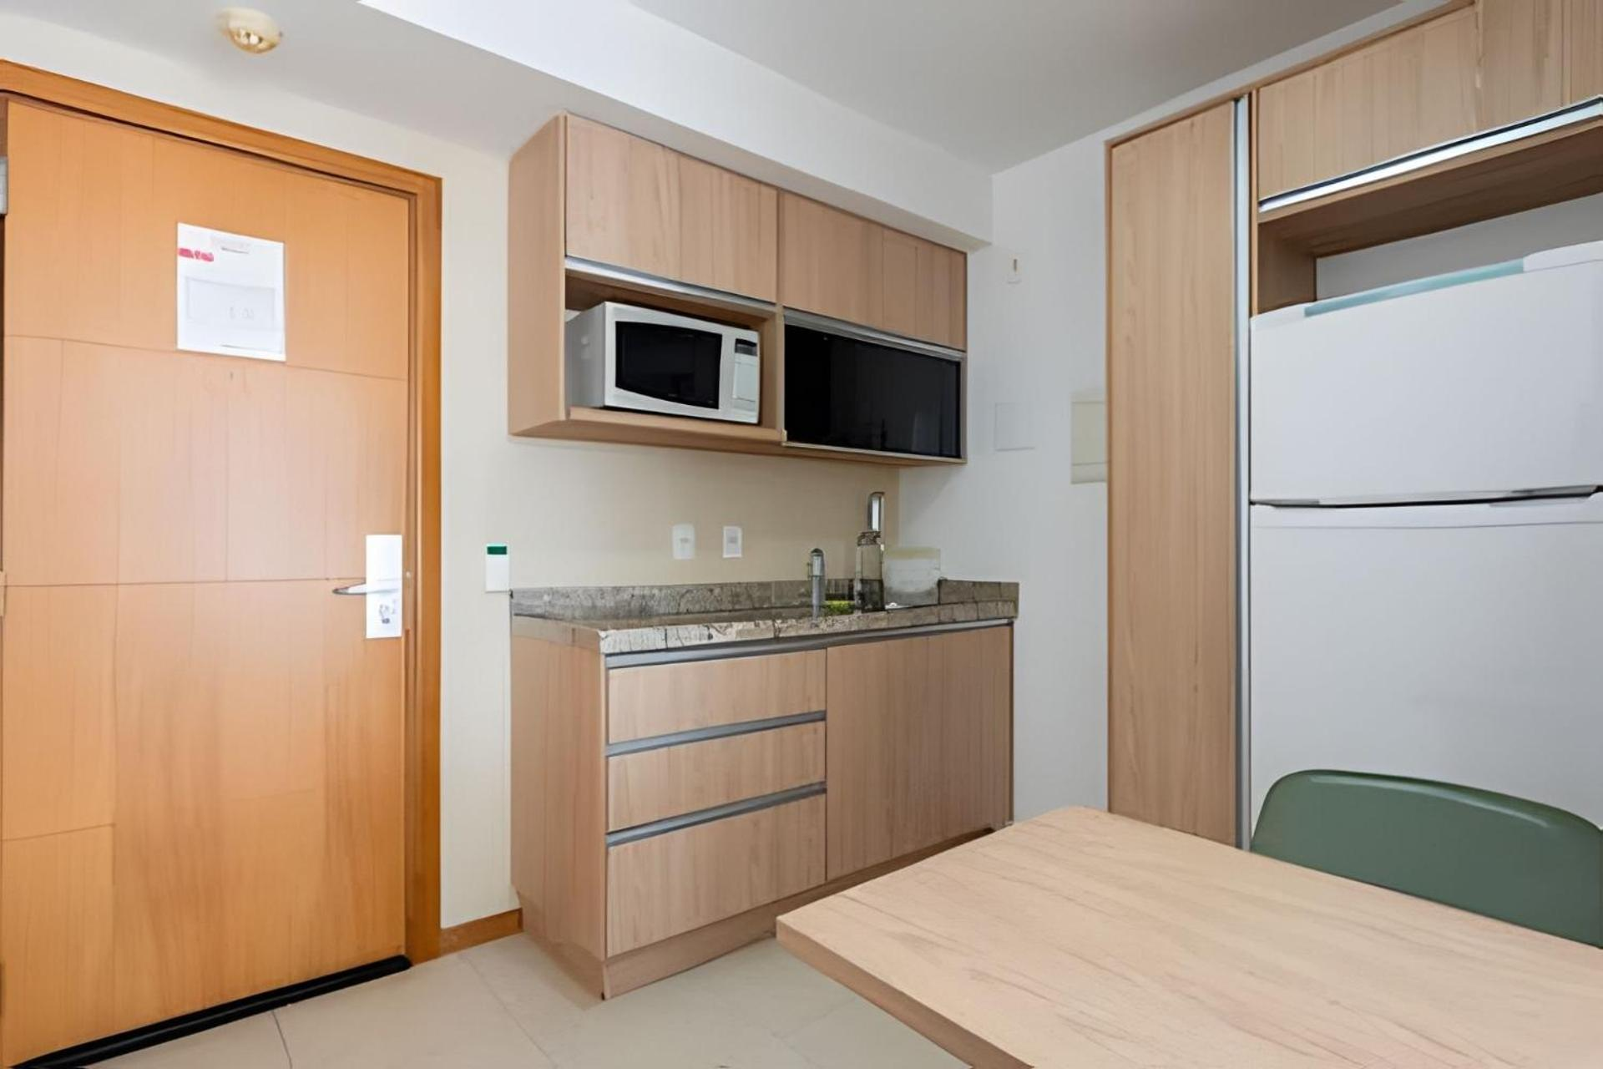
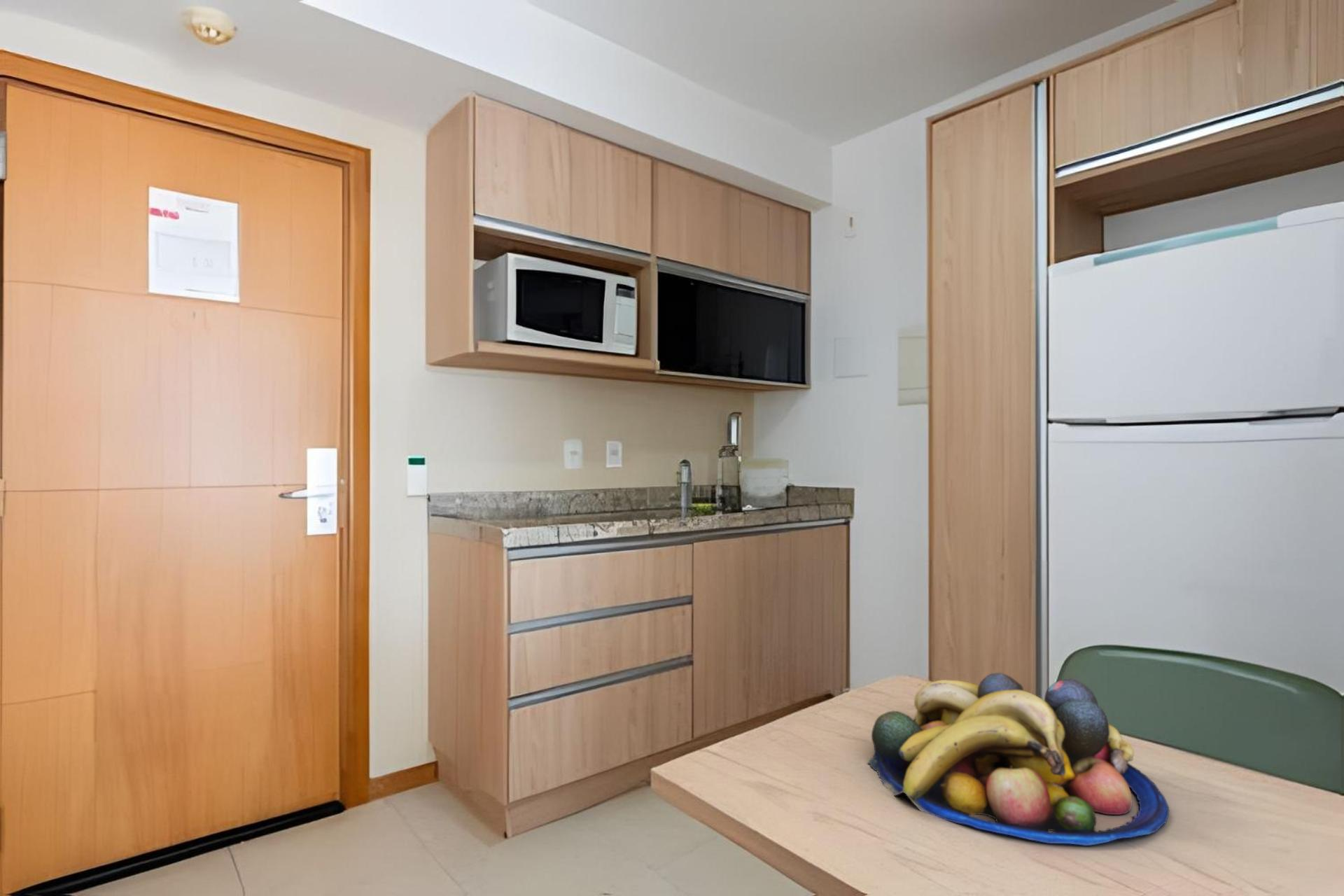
+ fruit bowl (1011, 731)
